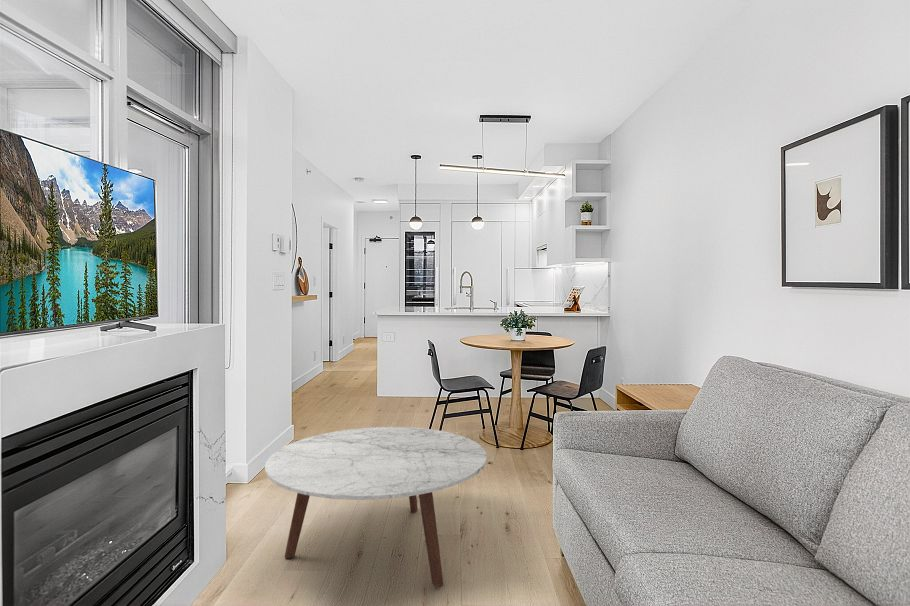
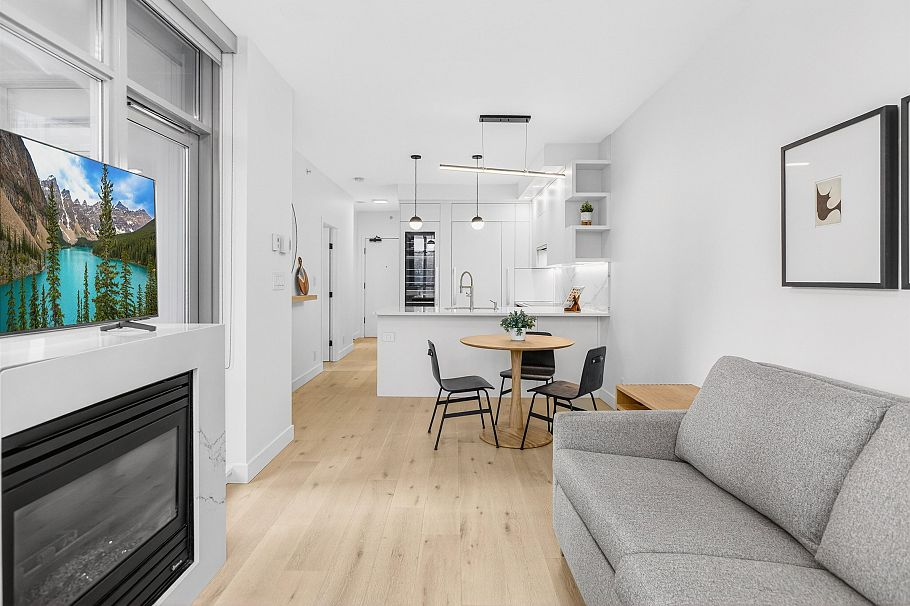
- coffee table (379, 498)
